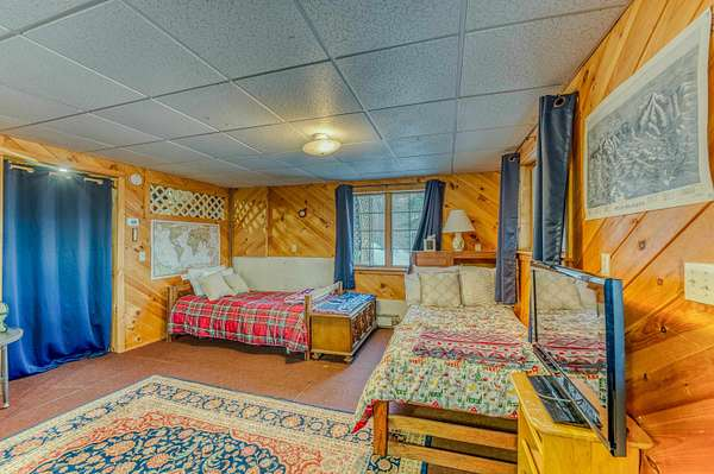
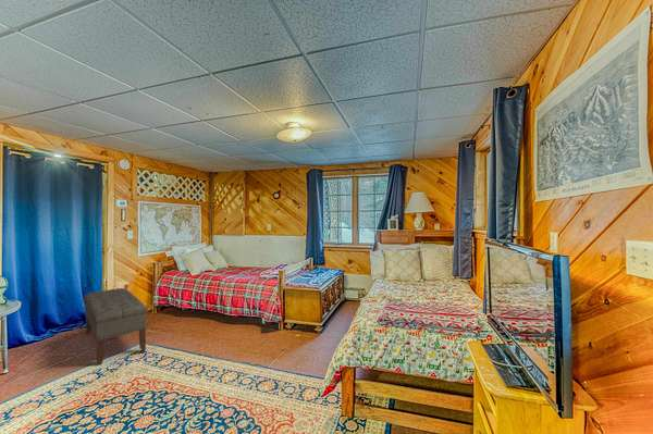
+ bench (113, 320)
